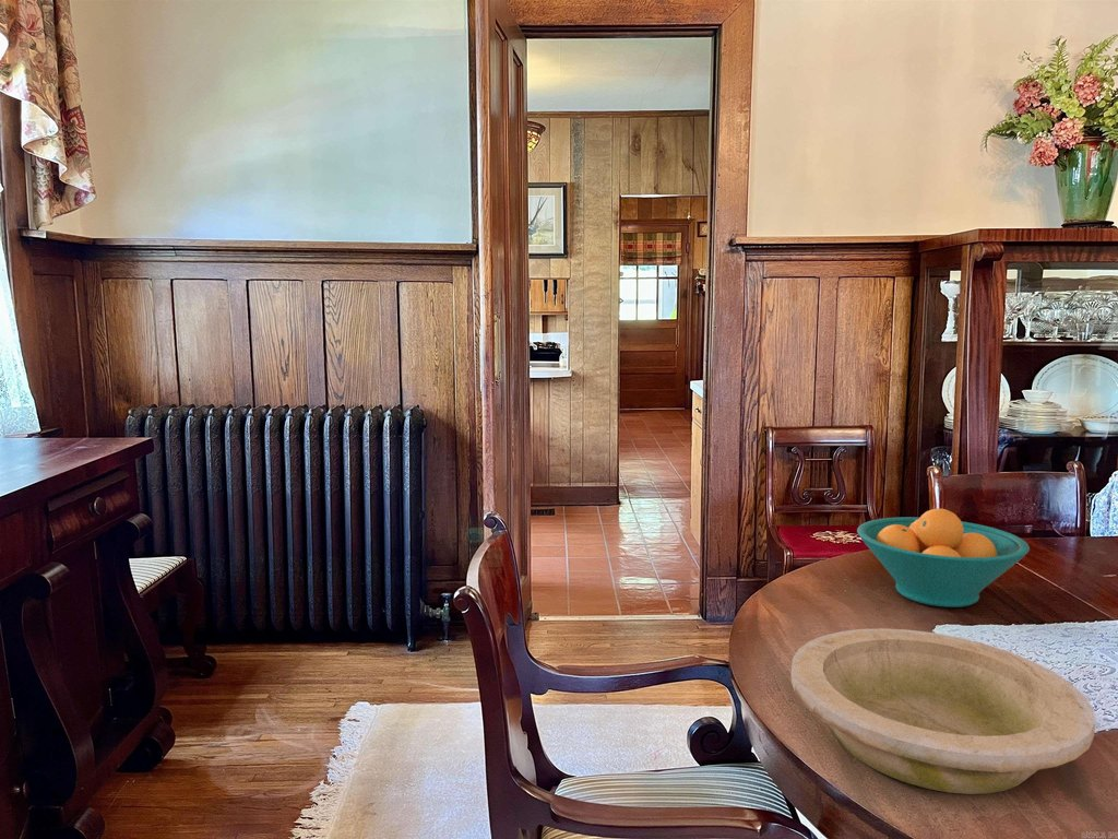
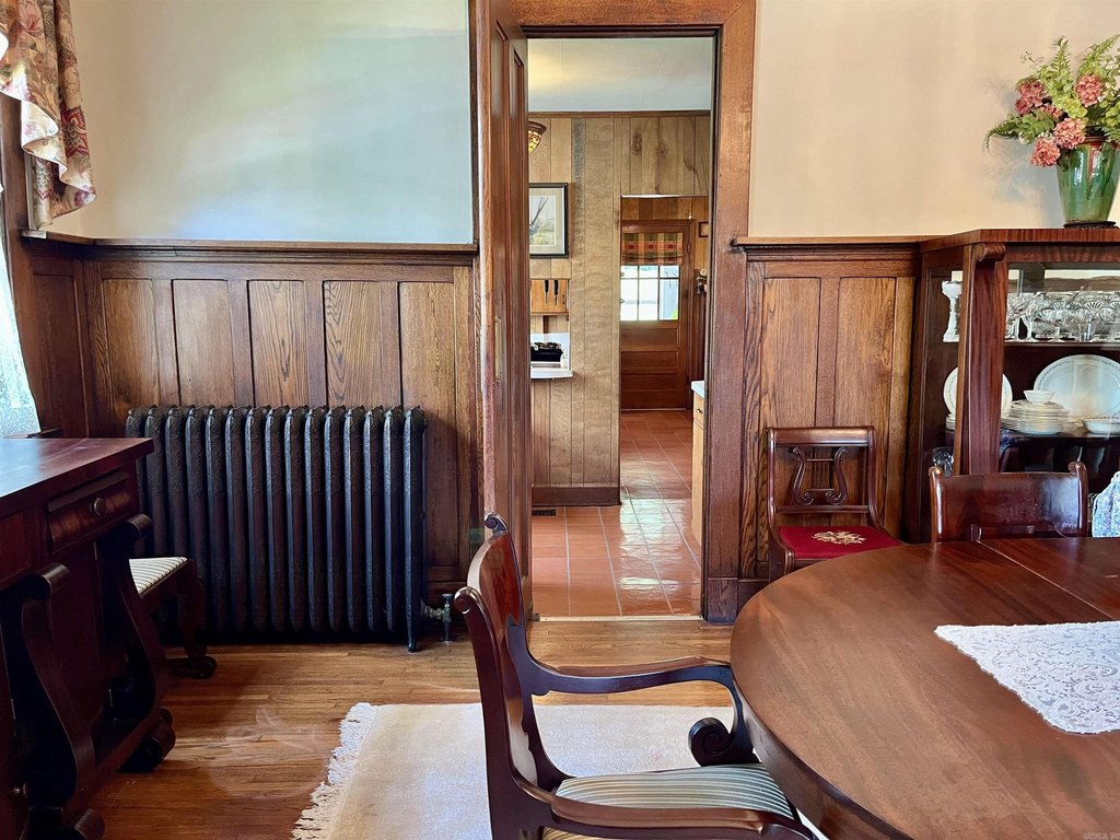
- fruit bowl (938, 552)
- bowl (930, 711)
